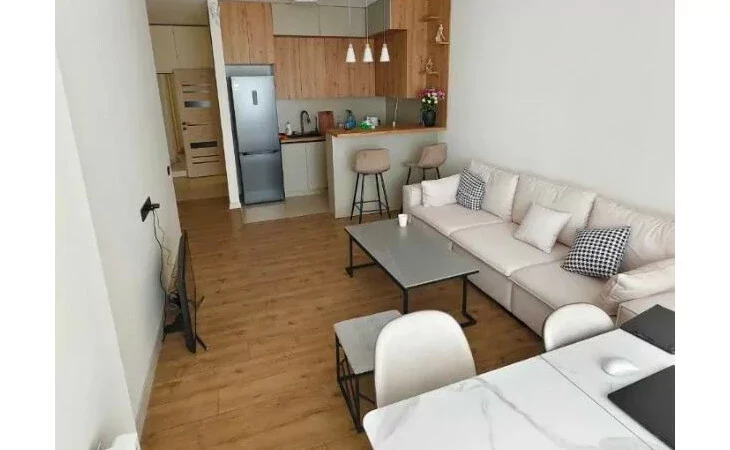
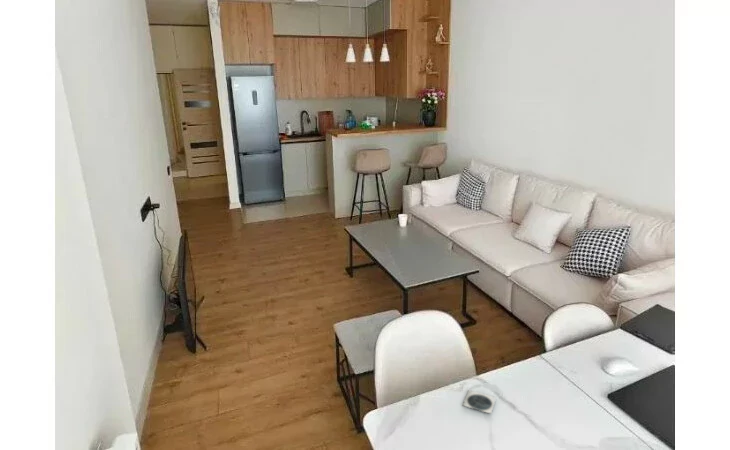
+ coaster (479, 402)
